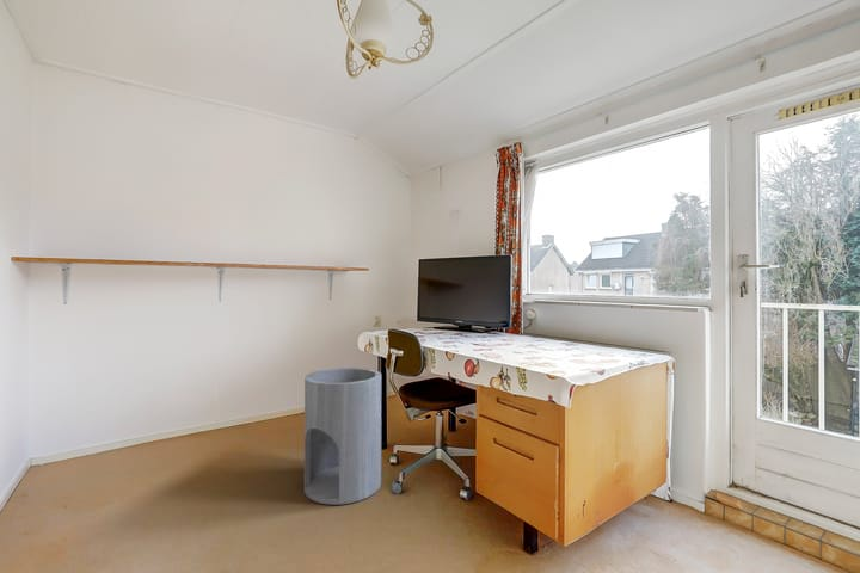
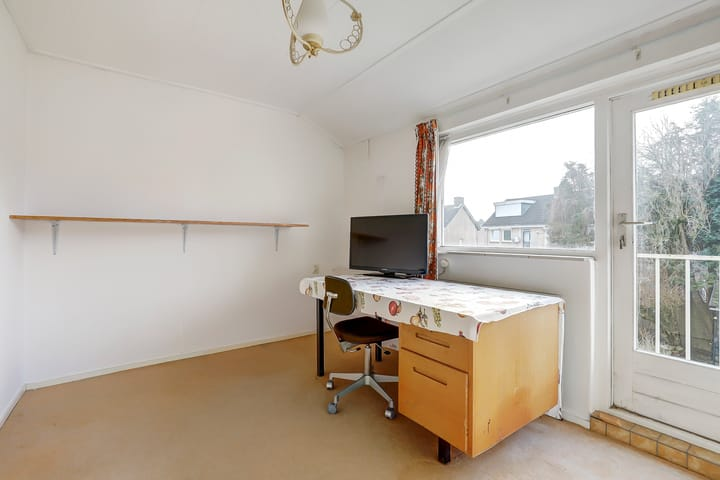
- trash can (343, 430)
